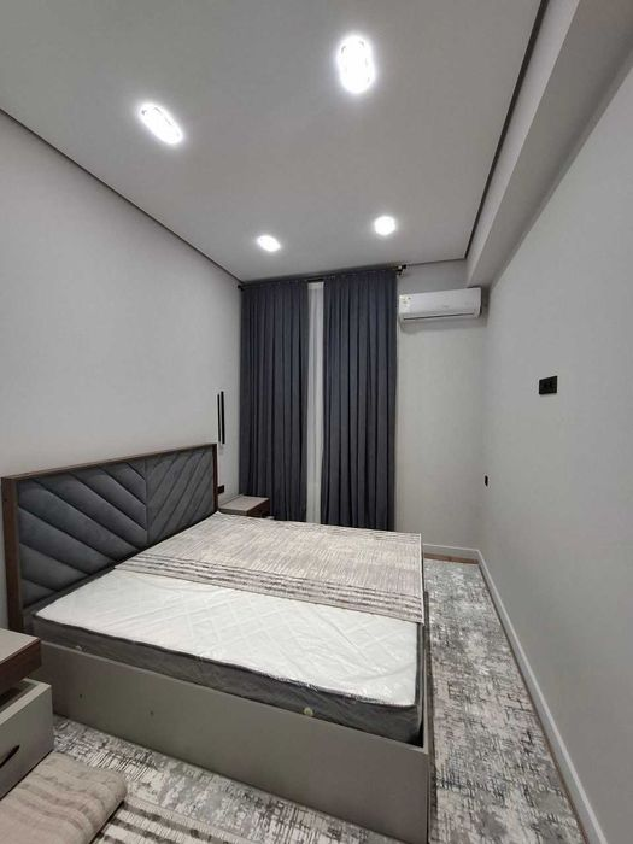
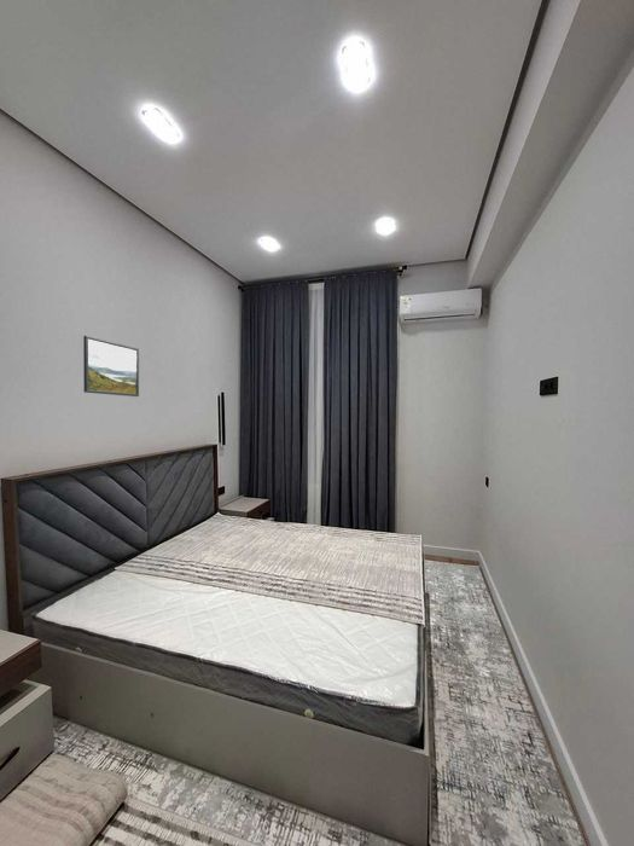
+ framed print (114, 369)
